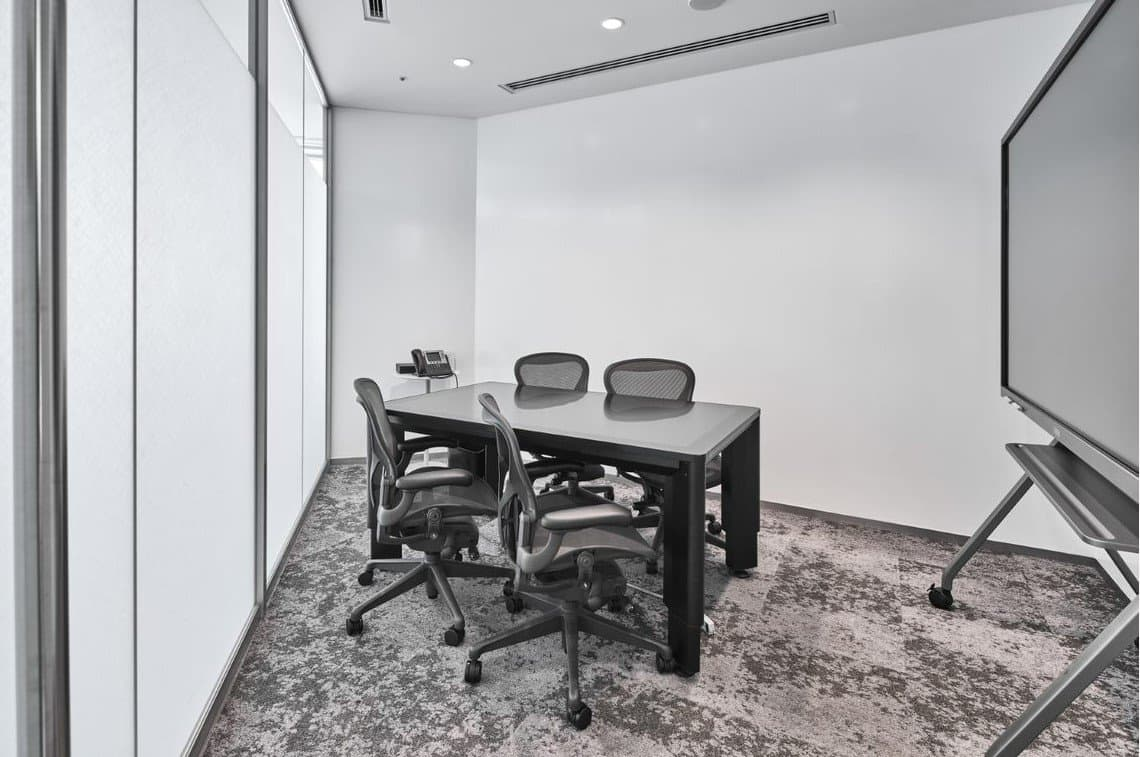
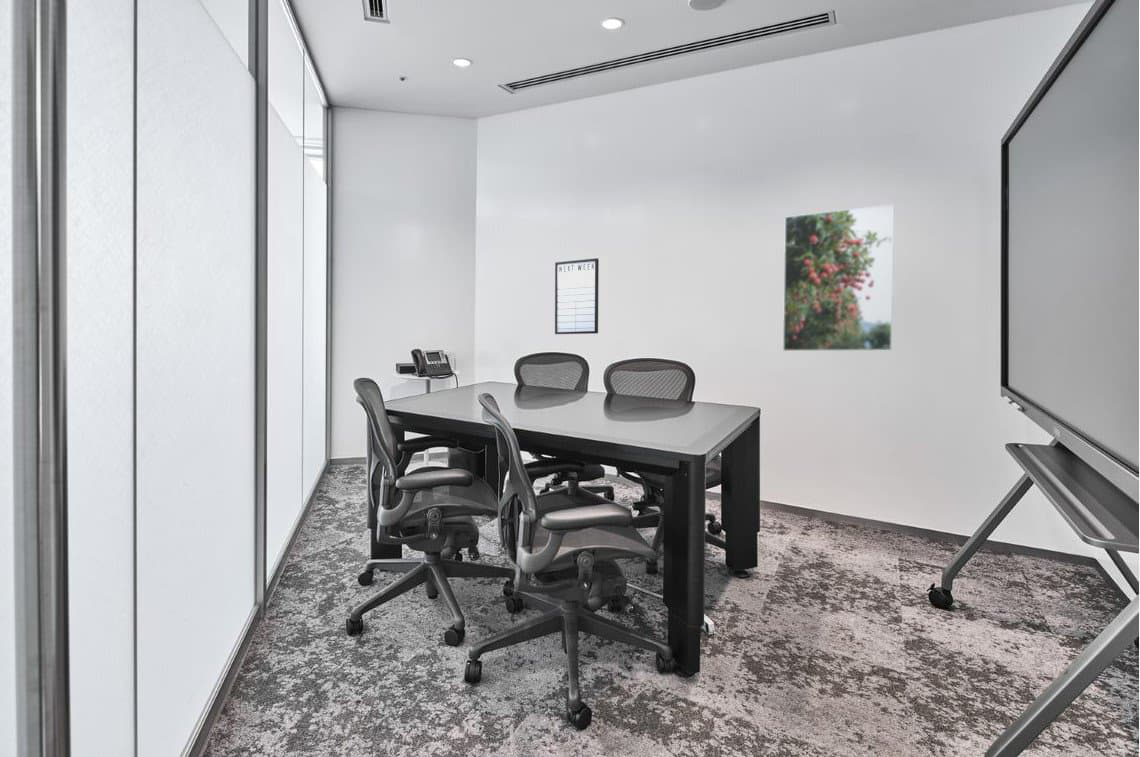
+ writing board (576, 297)
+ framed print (836, 281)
